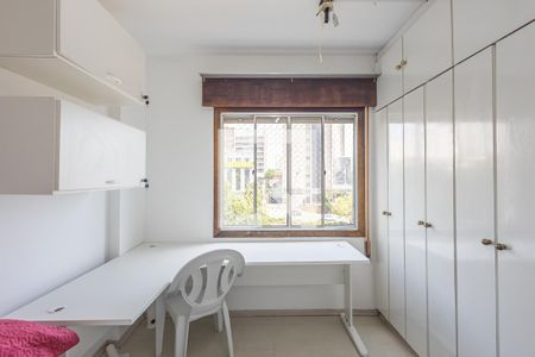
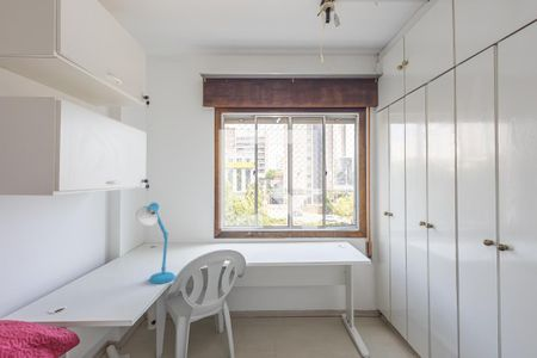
+ desk lamp (165, 242)
